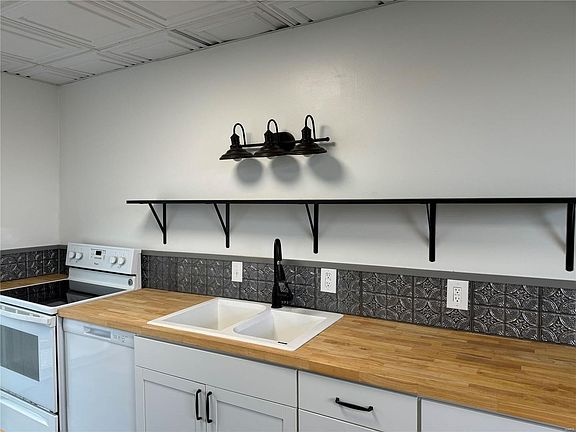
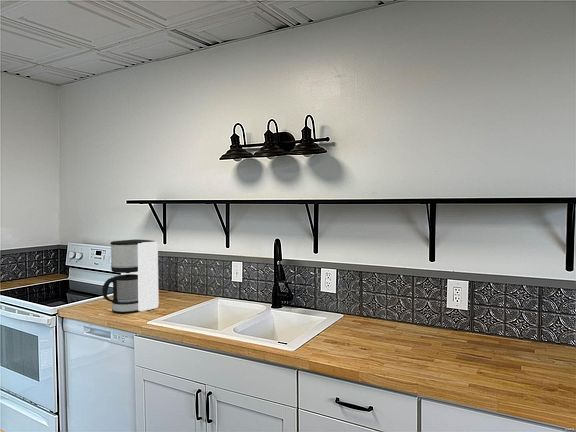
+ coffee maker (126, 275)
